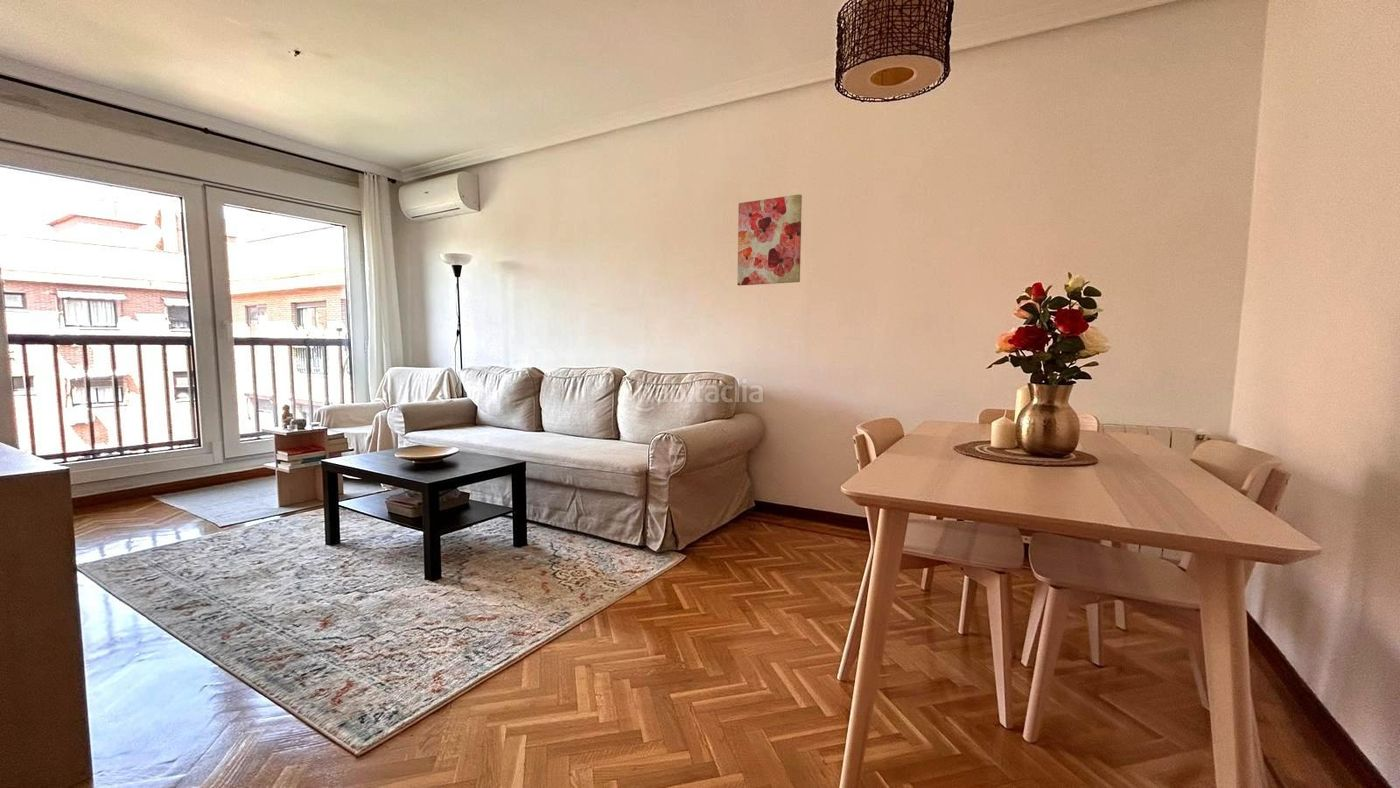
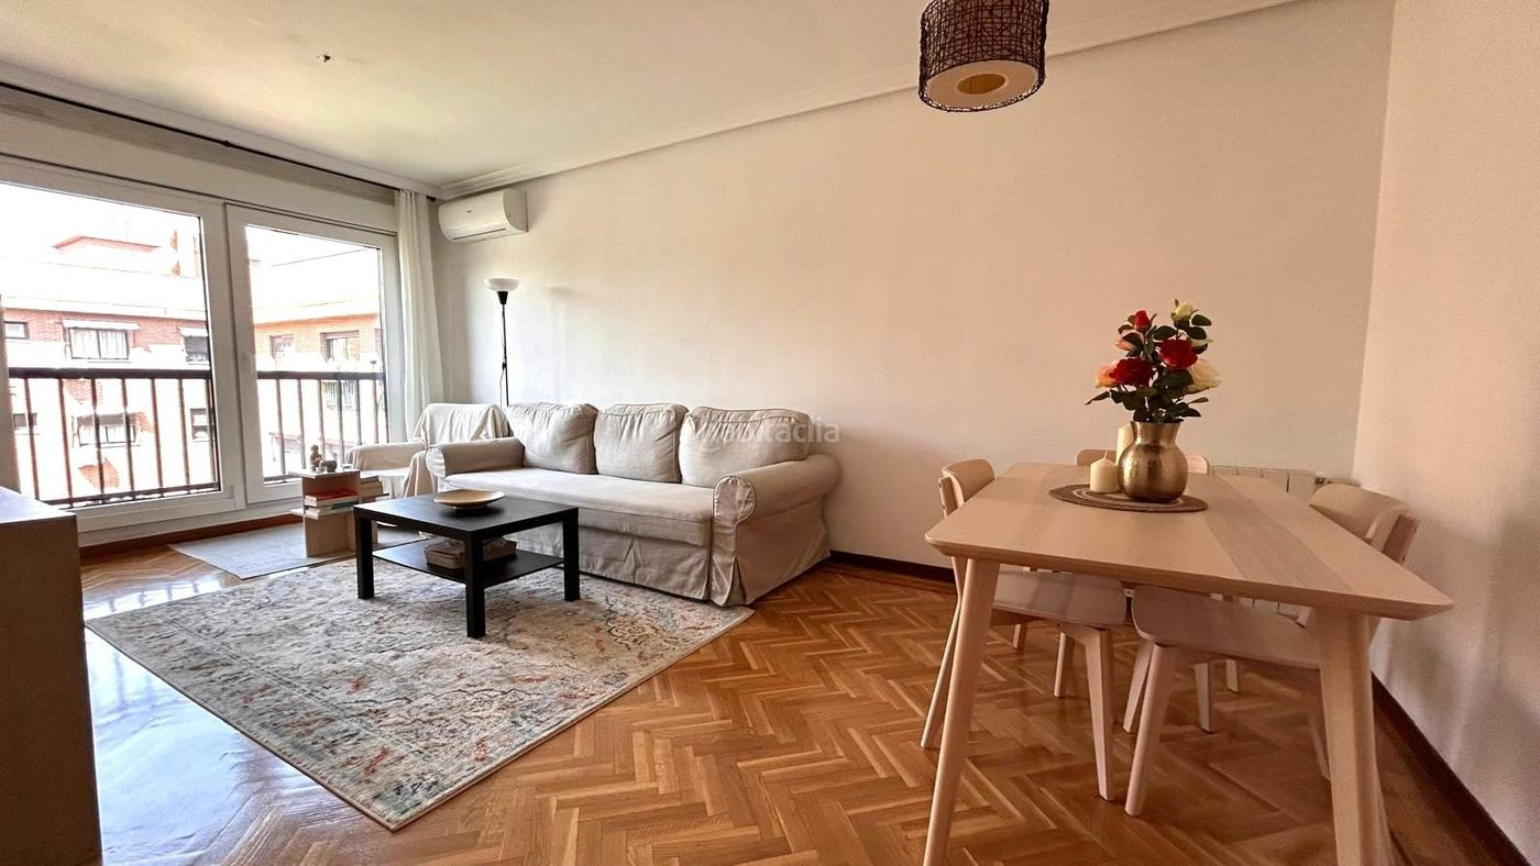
- wall art (768, 241)
